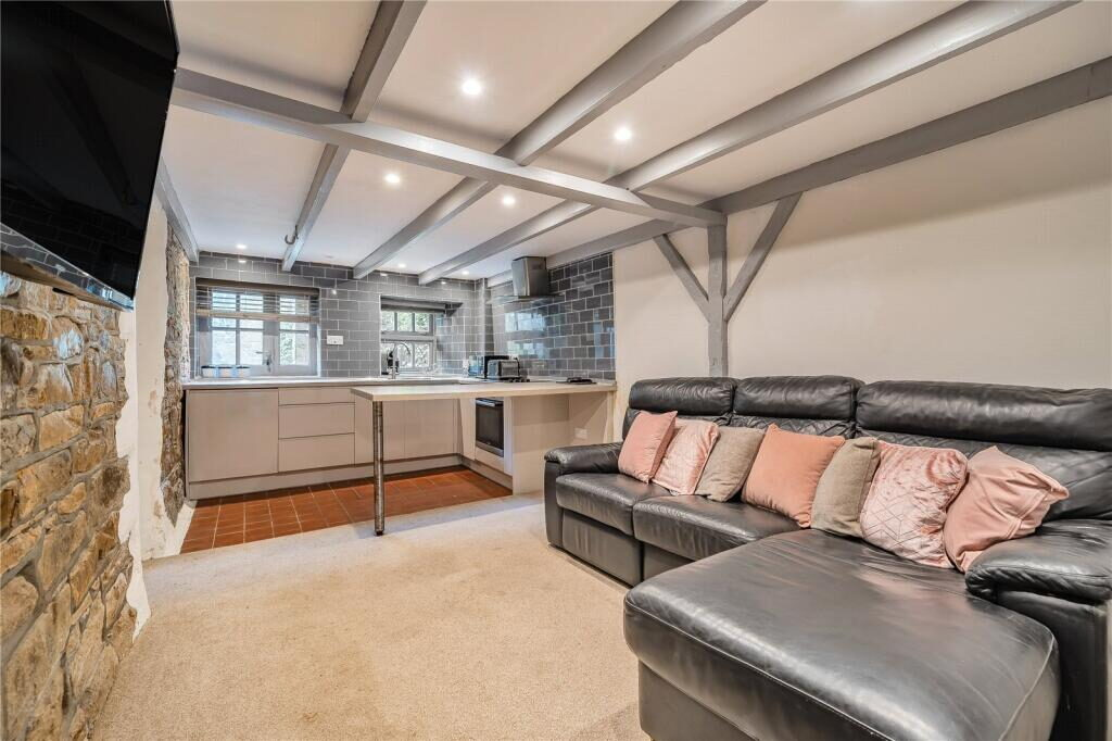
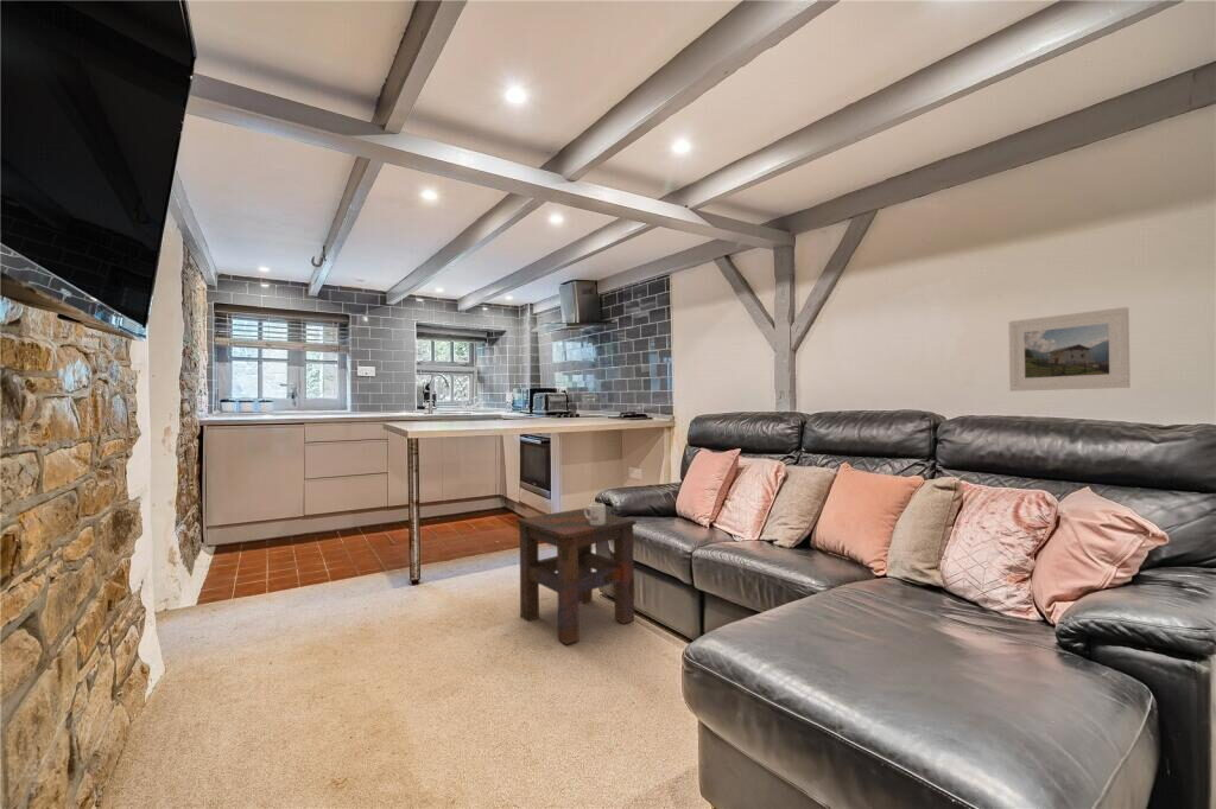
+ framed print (1064, 351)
+ mug (594, 512)
+ side table (576, 568)
